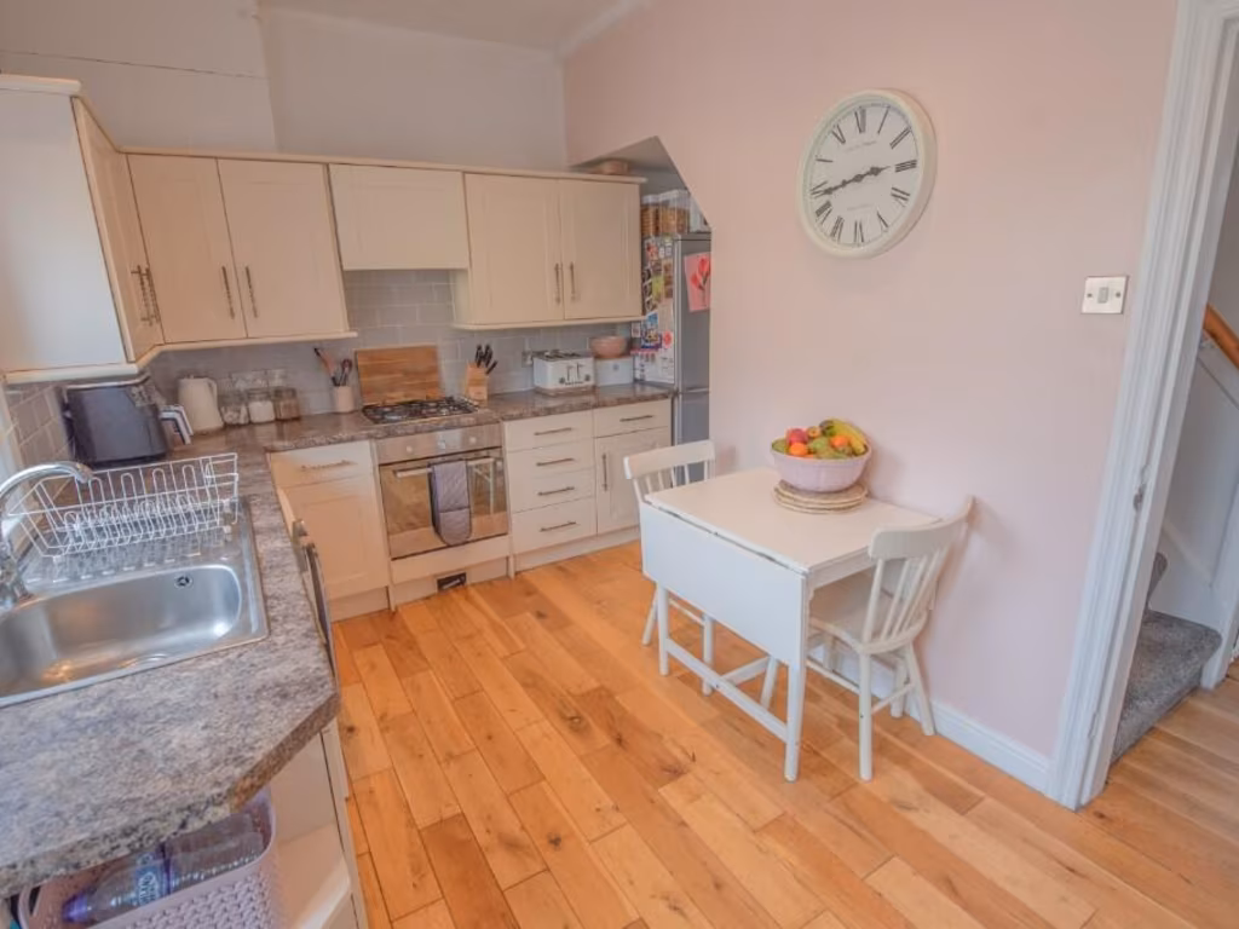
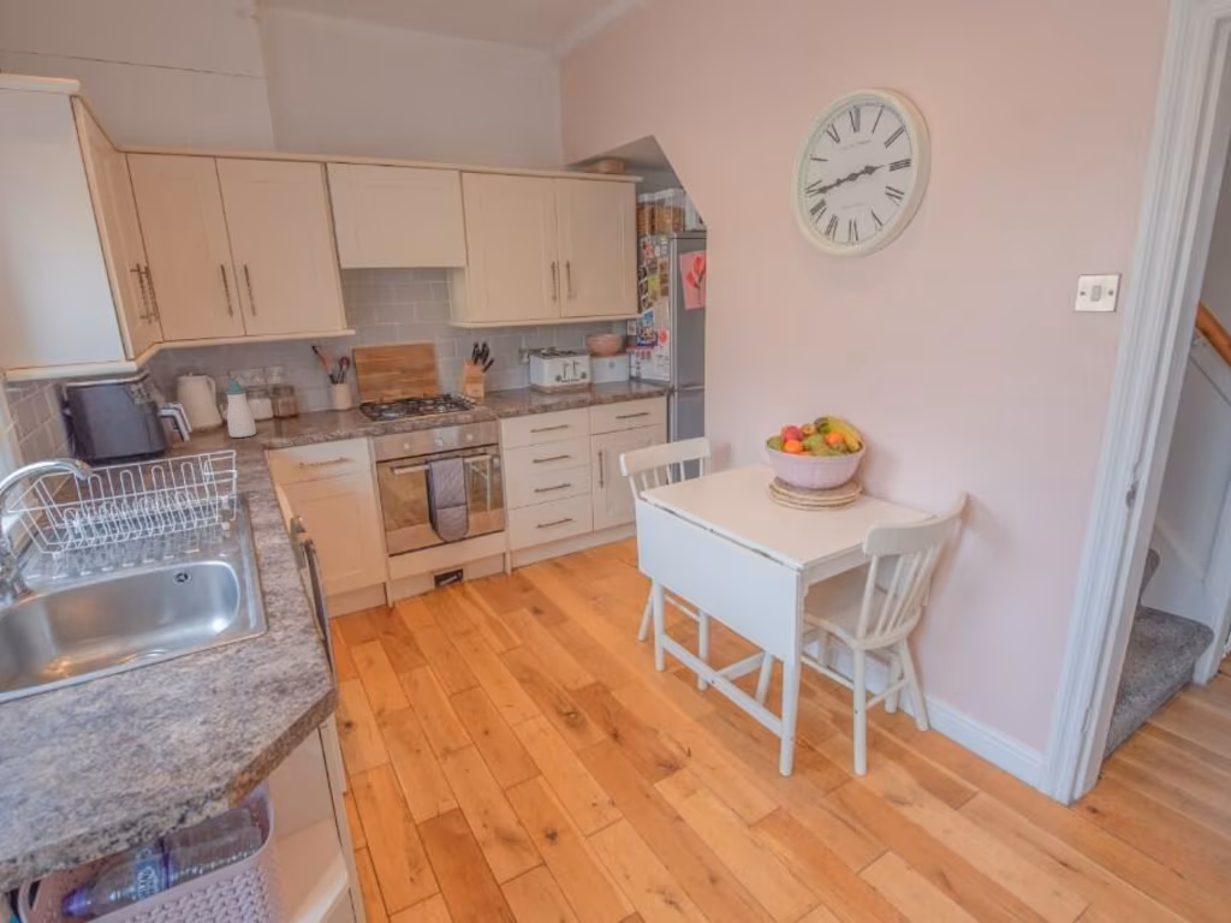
+ soap bottle (238, 409)
